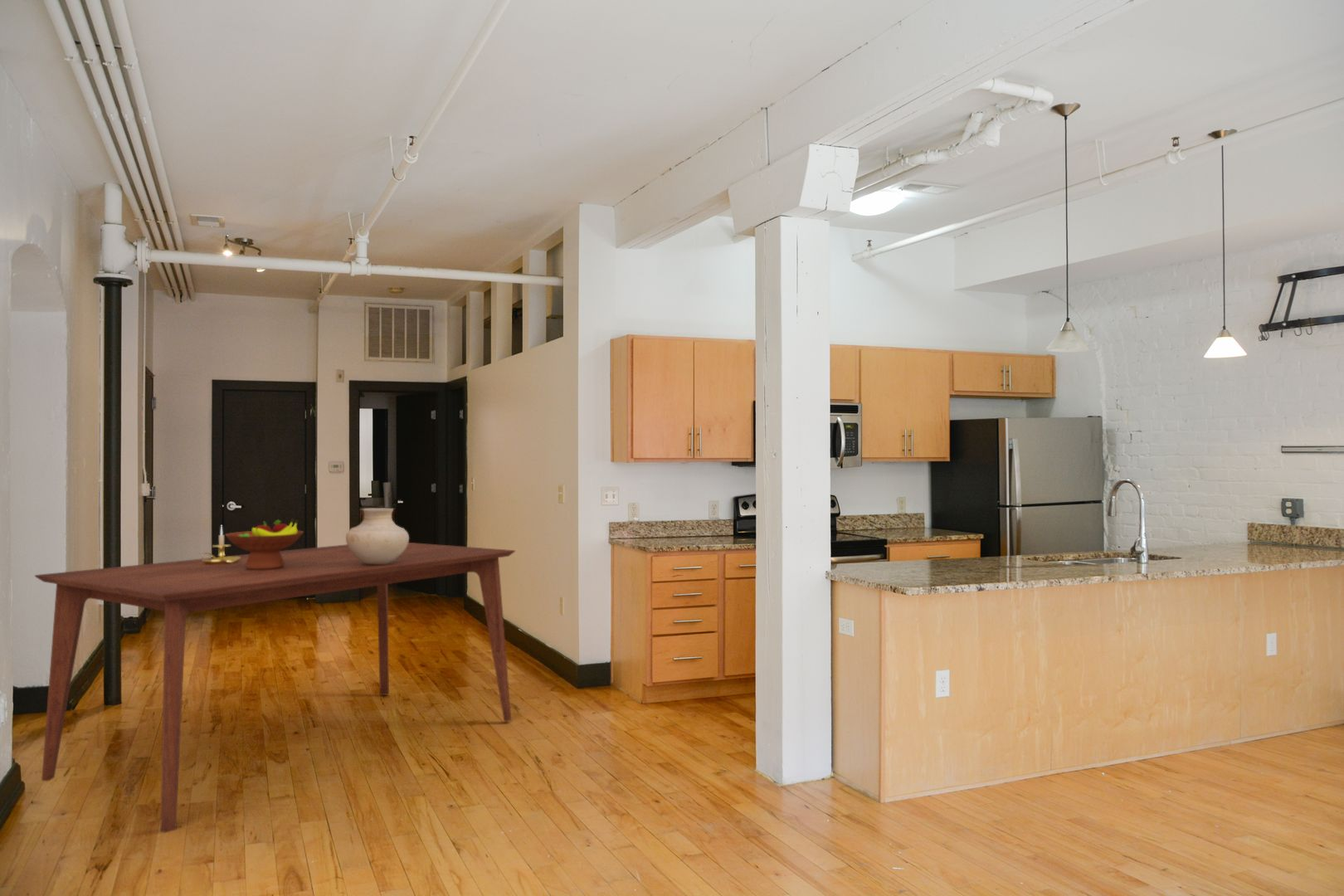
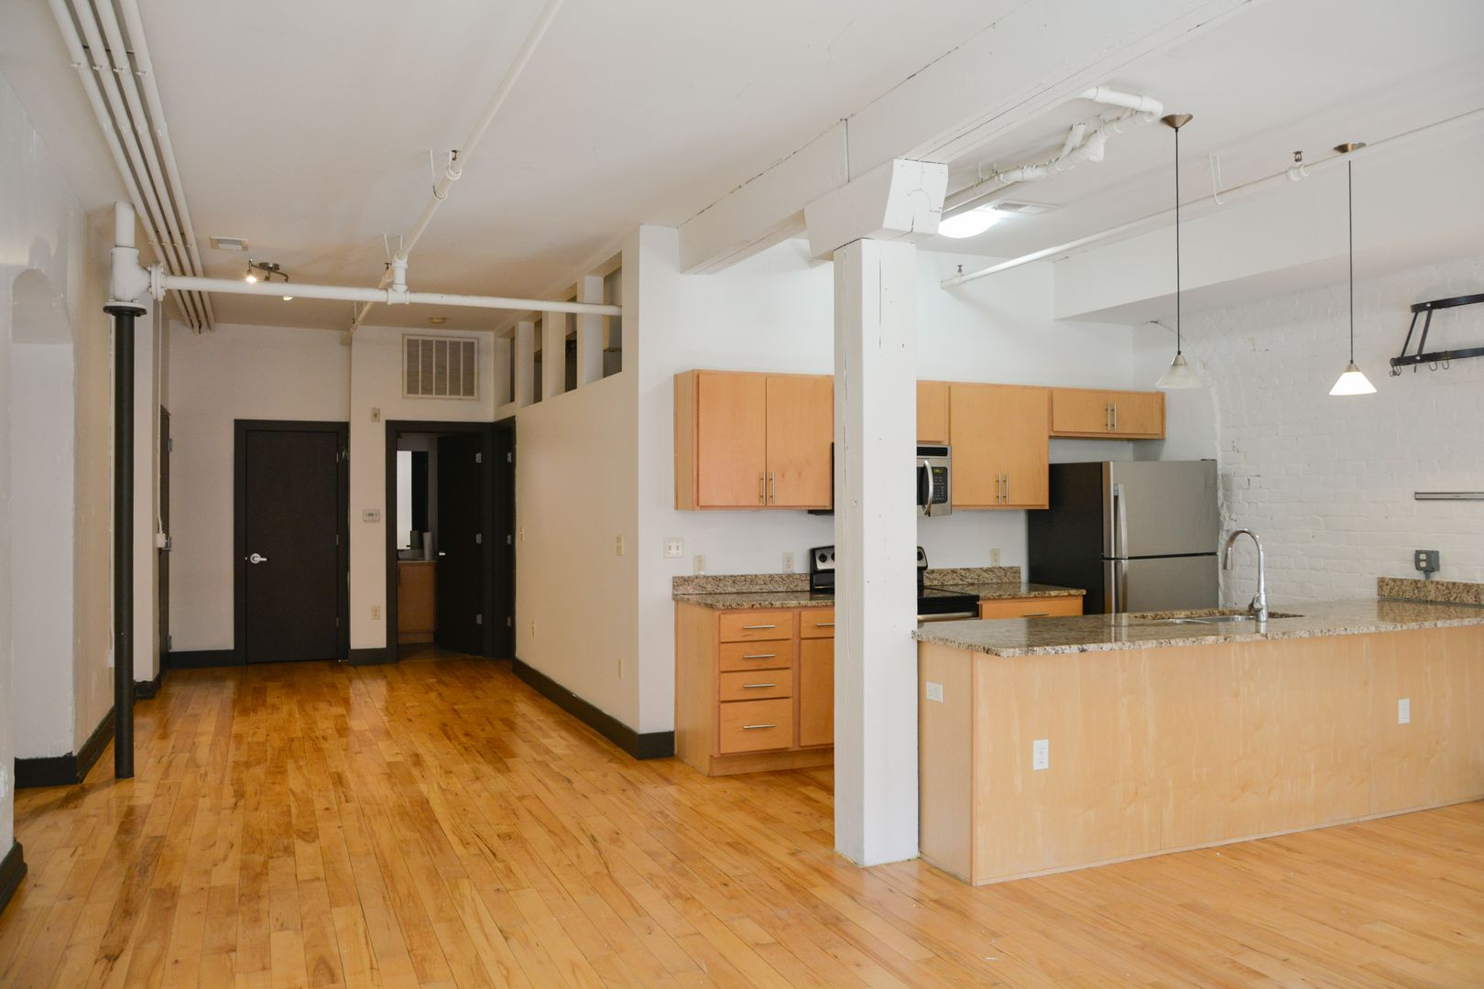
- fruit bowl (265, 543)
- vase (377, 535)
- dining table (291, 597)
- candle holder (219, 543)
